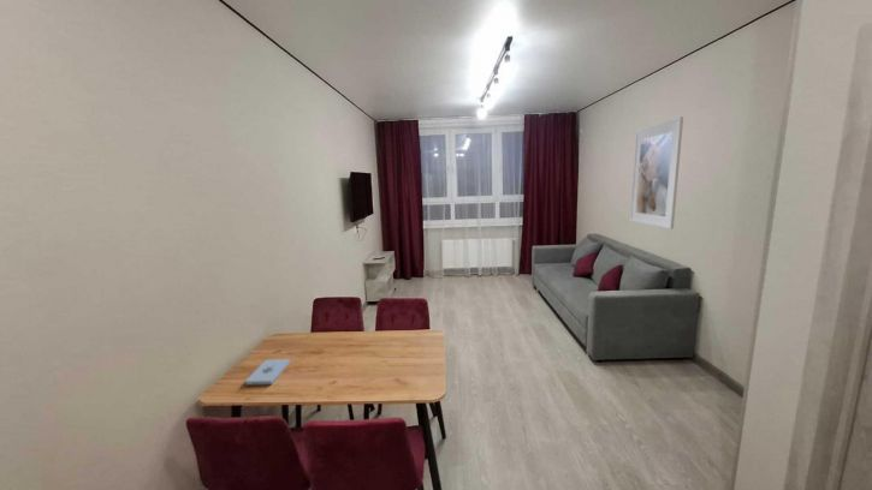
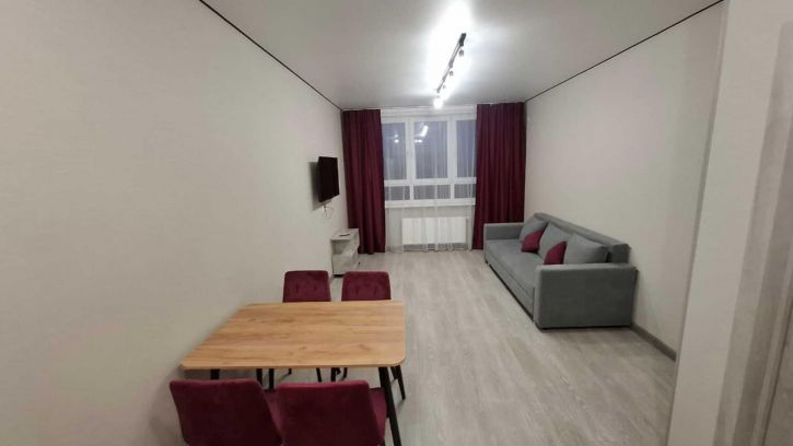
- notepad (268, 371)
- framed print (653, 175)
